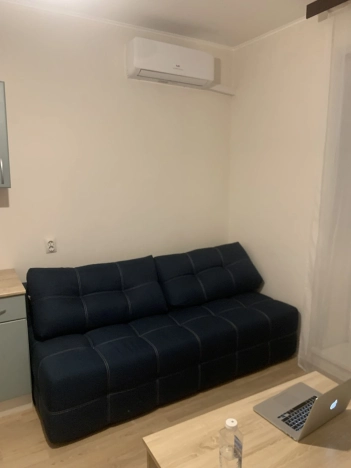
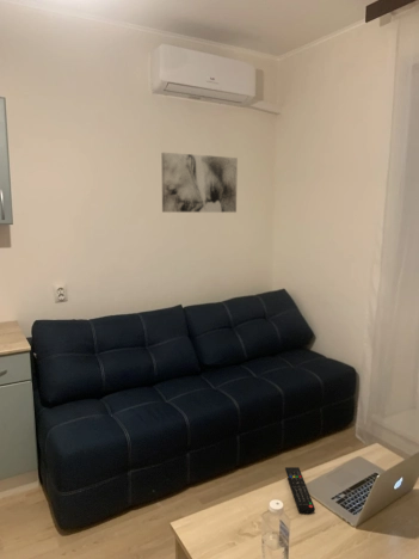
+ wall art (201, 184)
+ remote control (298, 489)
